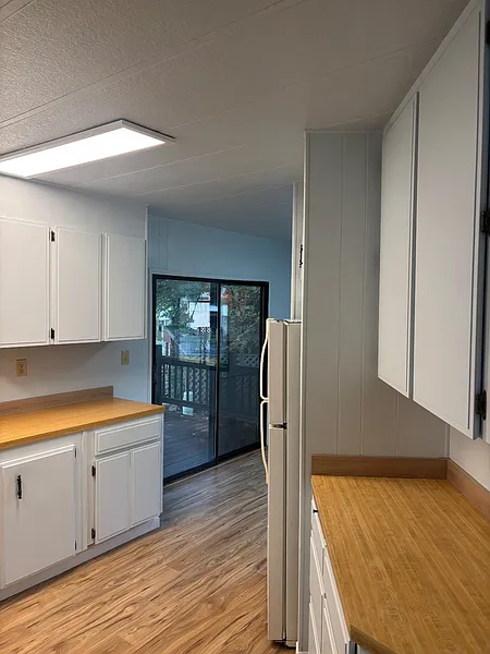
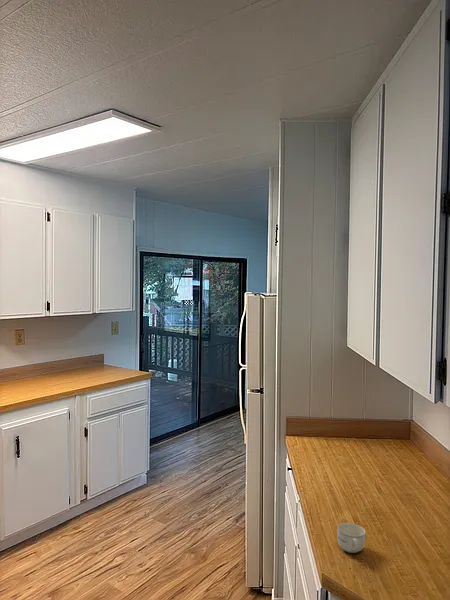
+ cup (351, 540)
